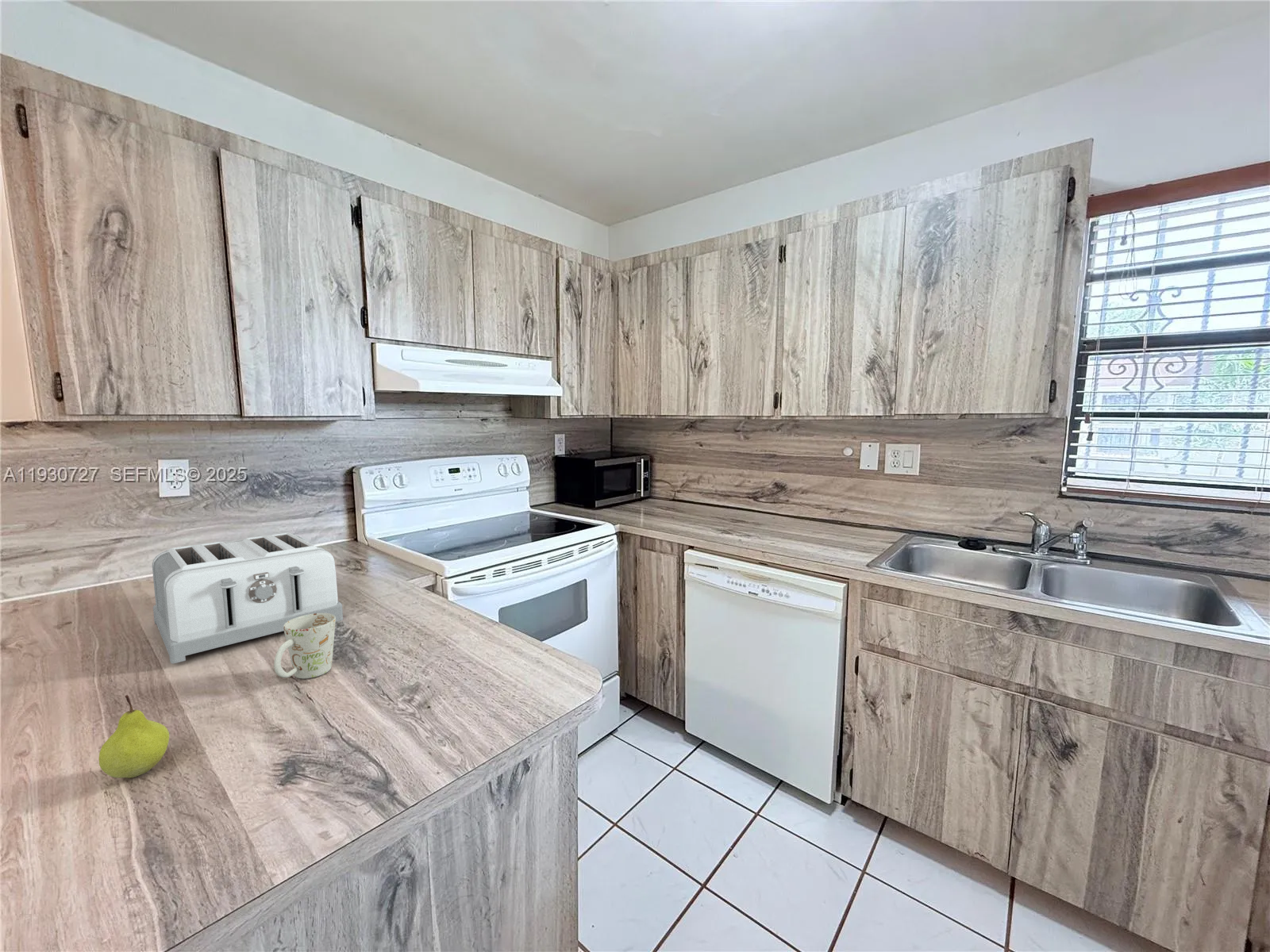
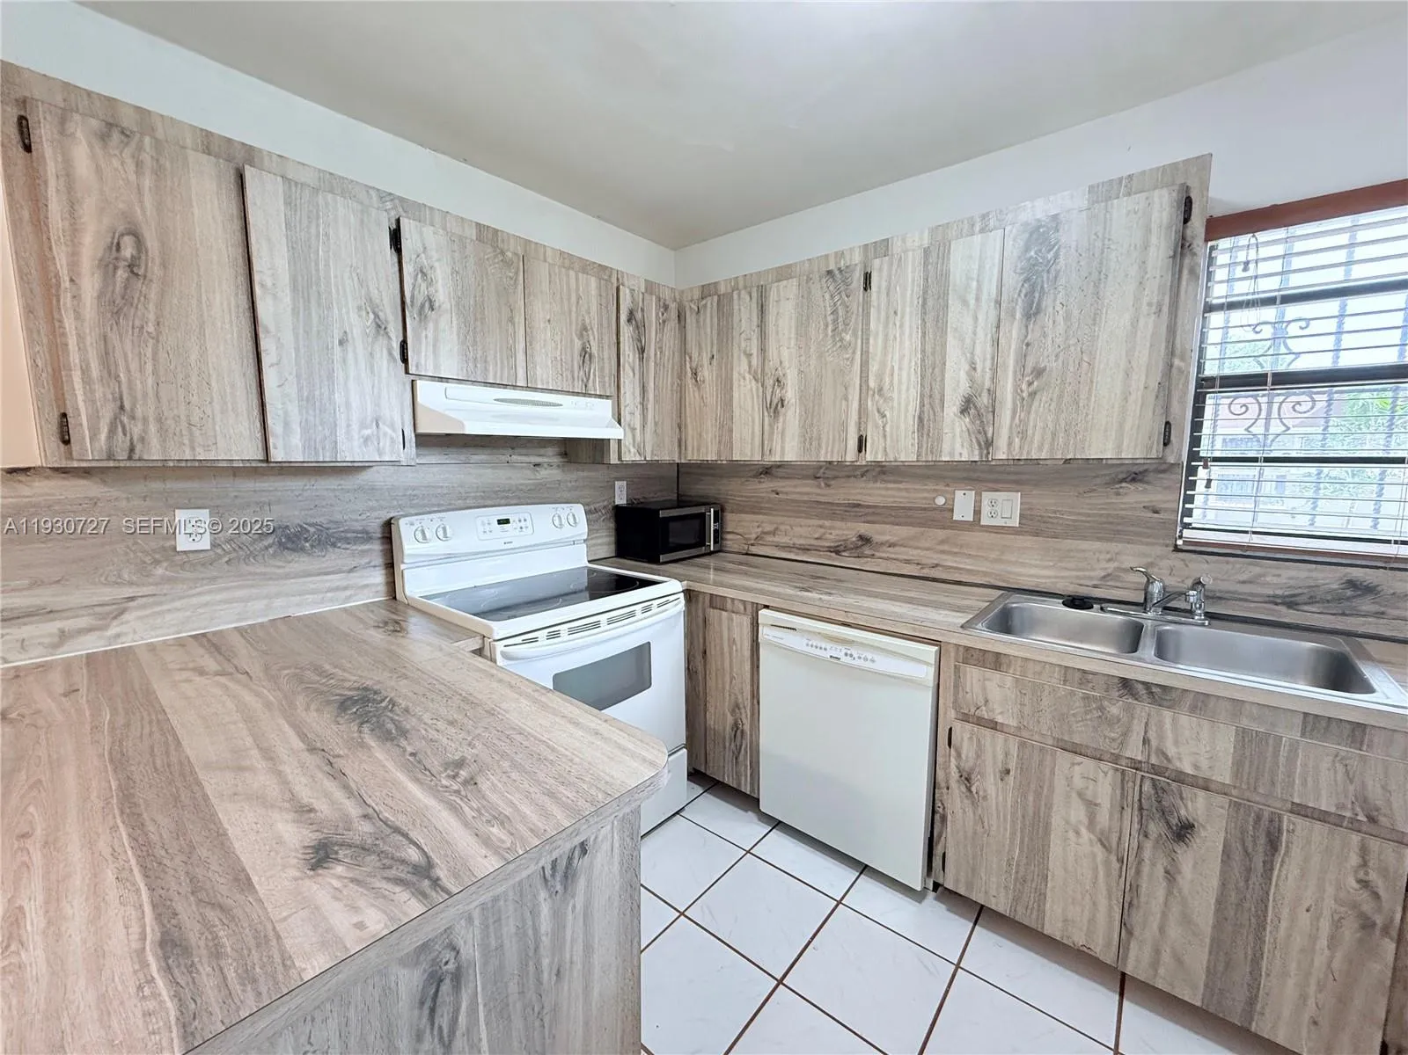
- toaster (248, 585)
- fruit (134, 731)
- mug (303, 651)
